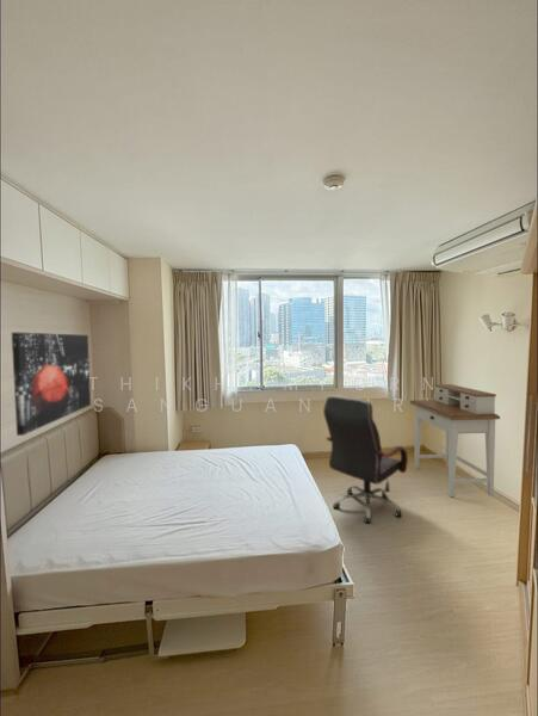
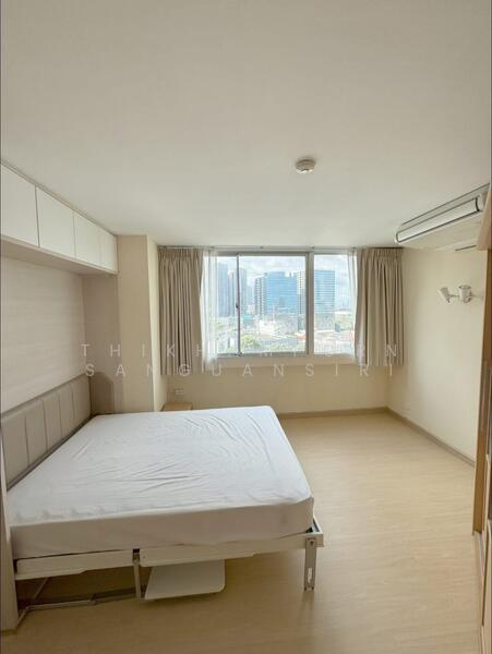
- wall art (58, 376)
- office chair (364, 451)
- desk (449, 434)
